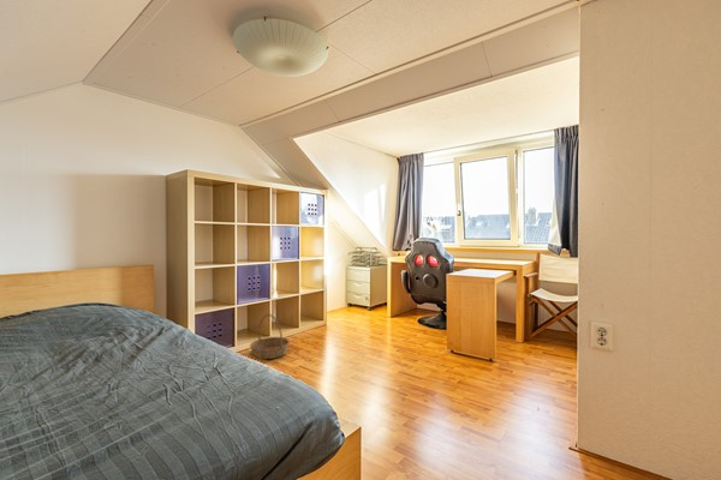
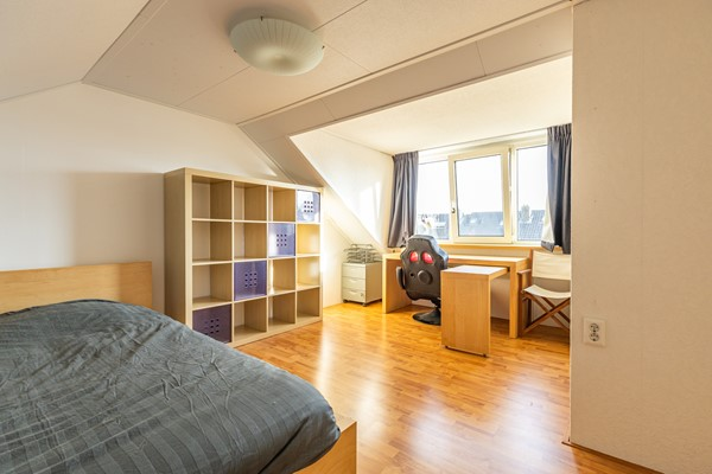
- basket (269, 337)
